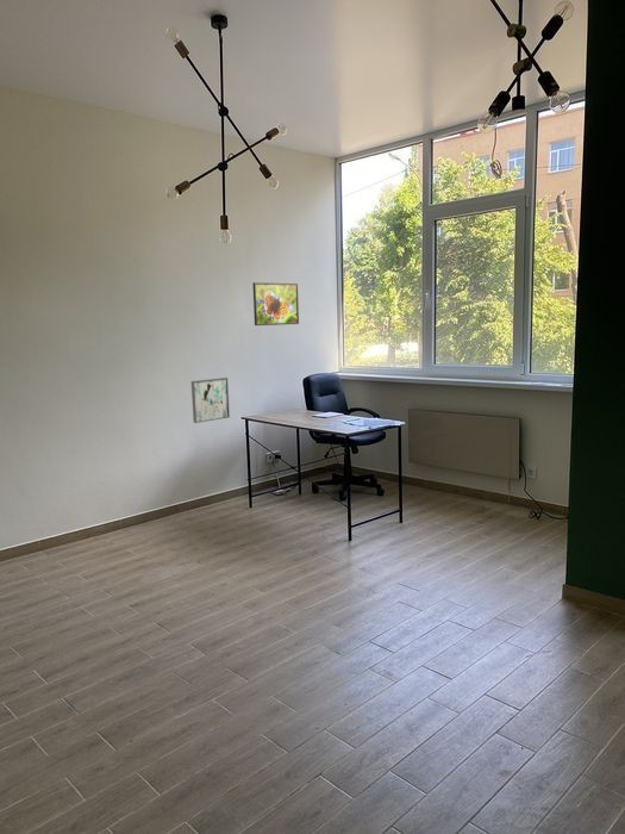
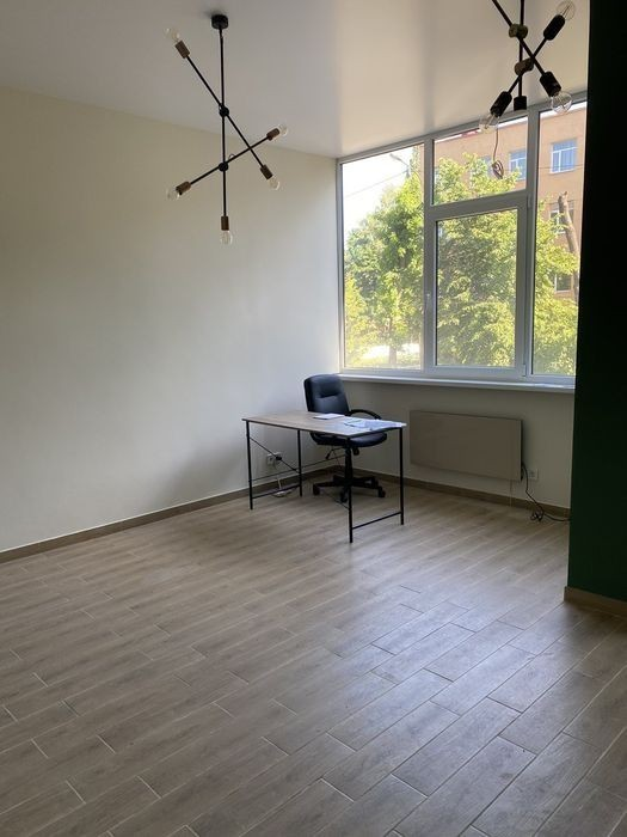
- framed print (276, 304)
- wall art (211, 399)
